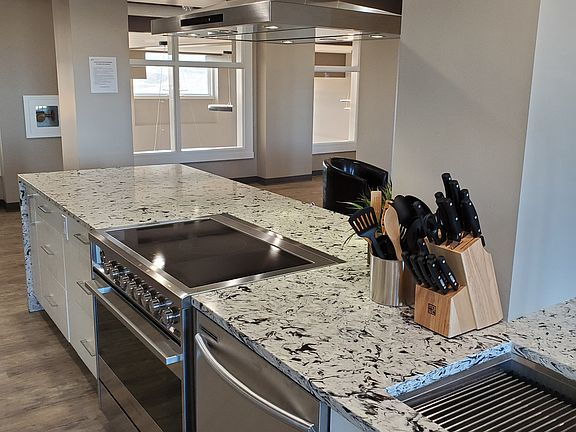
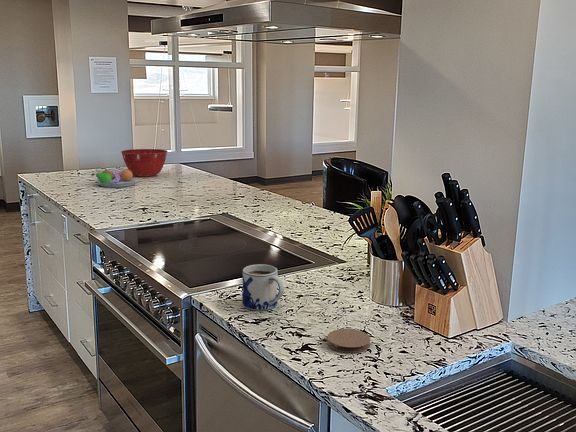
+ mixing bowl (145, 163)
+ mug (263, 288)
+ coaster (348, 340)
+ fruit bowl (115, 176)
